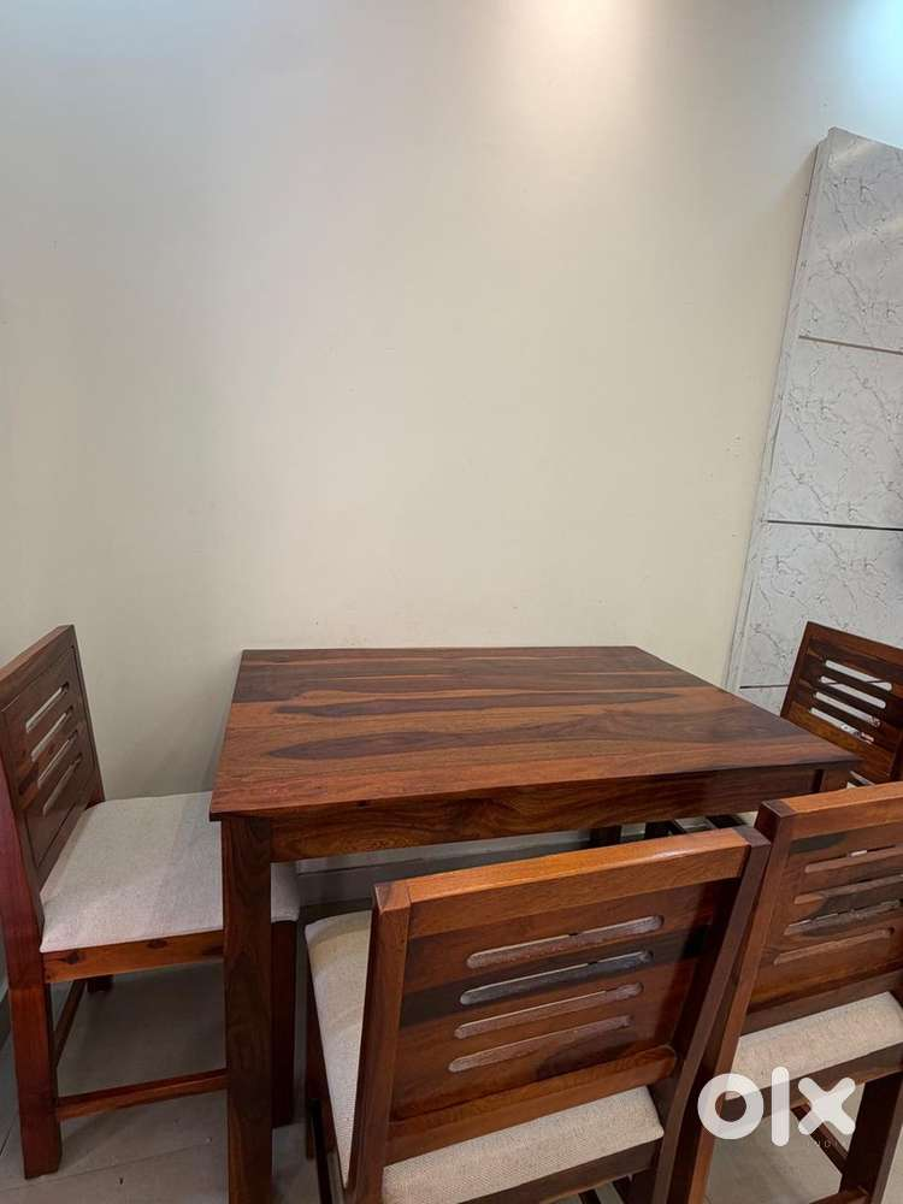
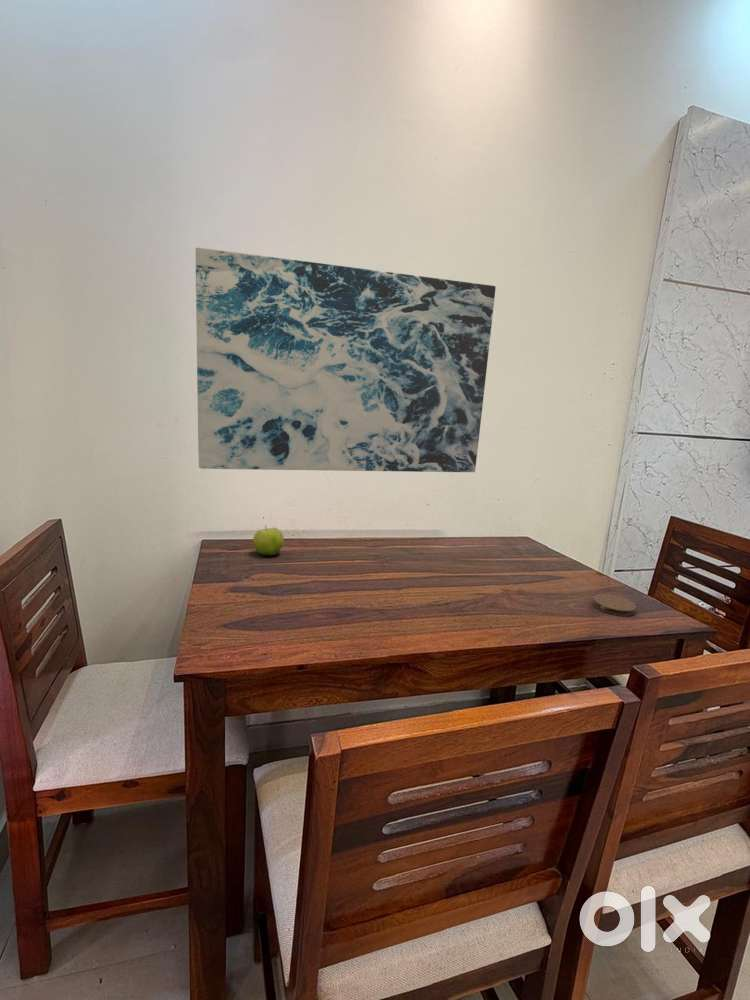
+ fruit (268, 540)
+ coaster (614, 604)
+ wall art (351, 373)
